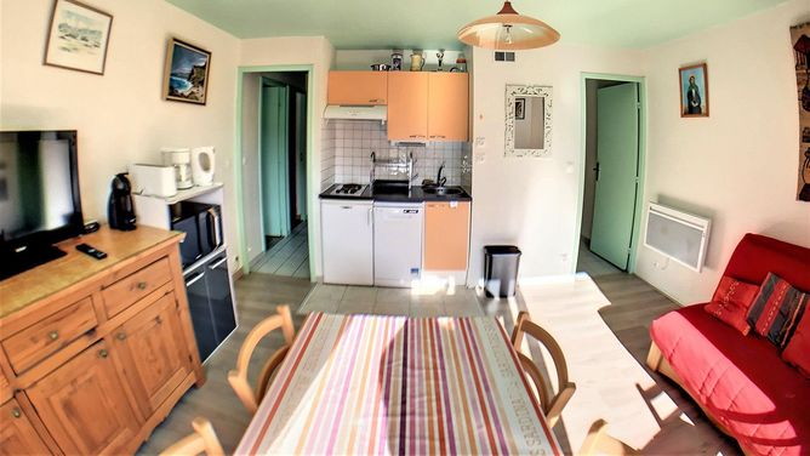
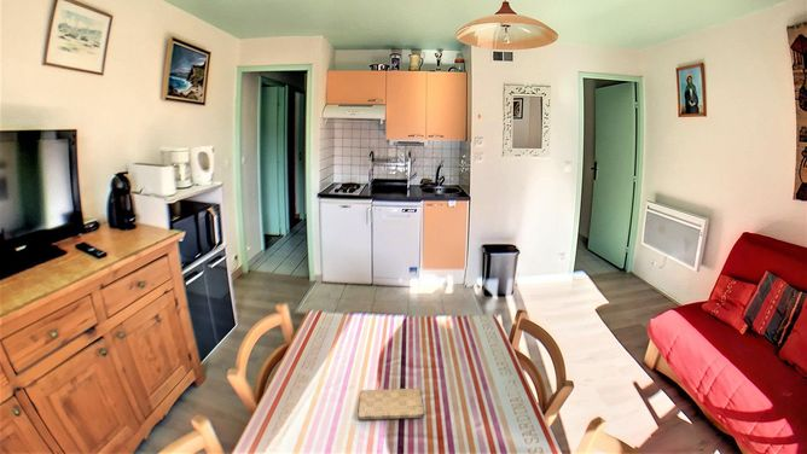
+ cutting board (390, 402)
